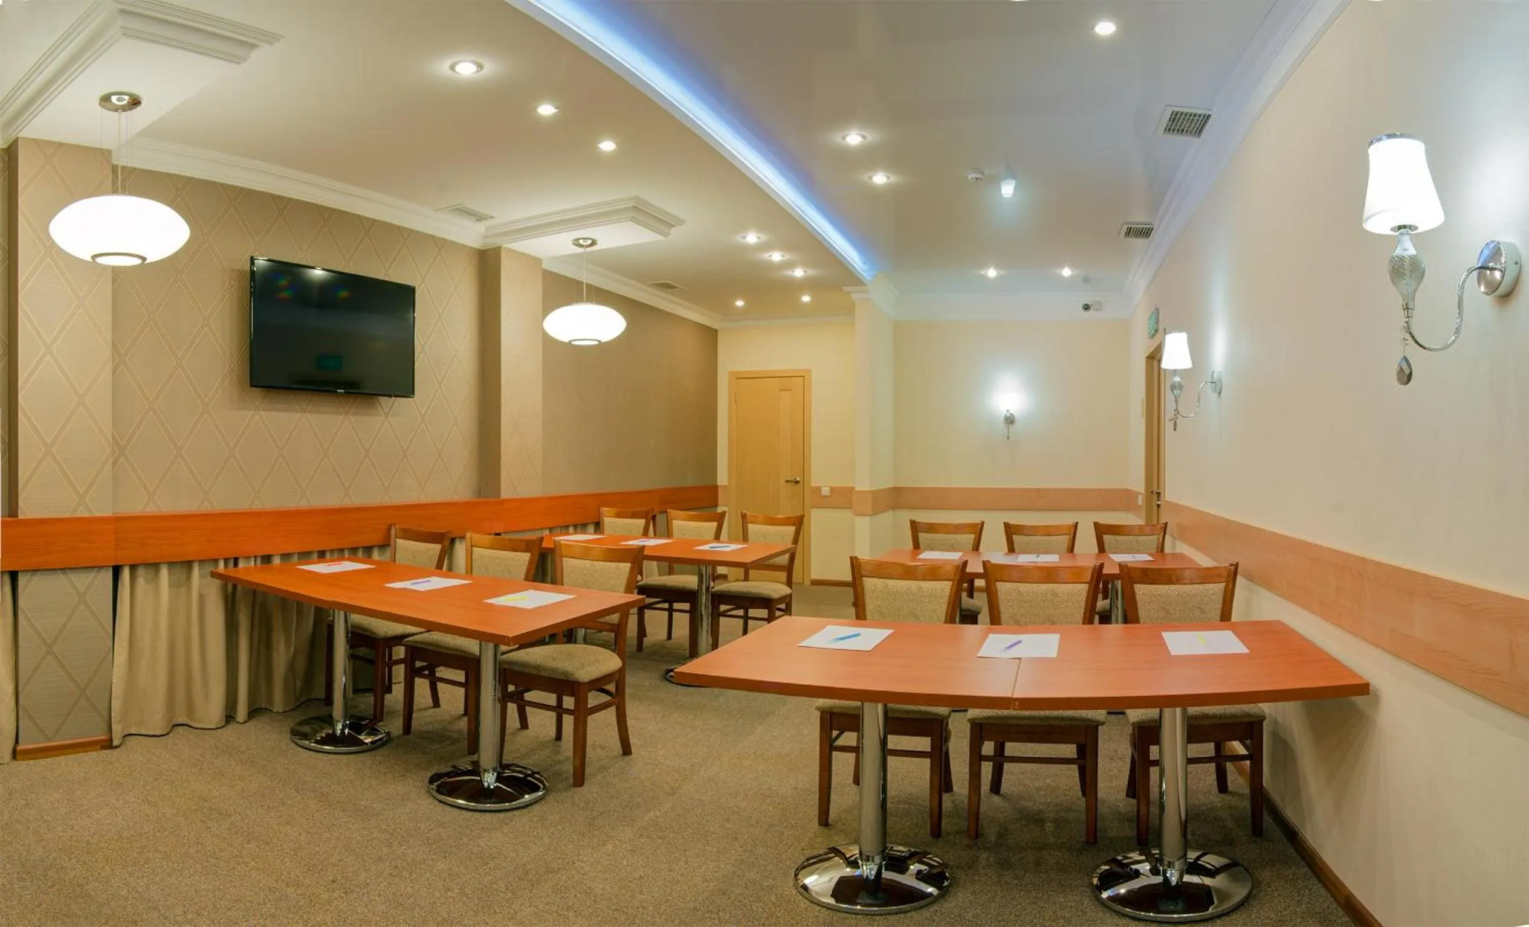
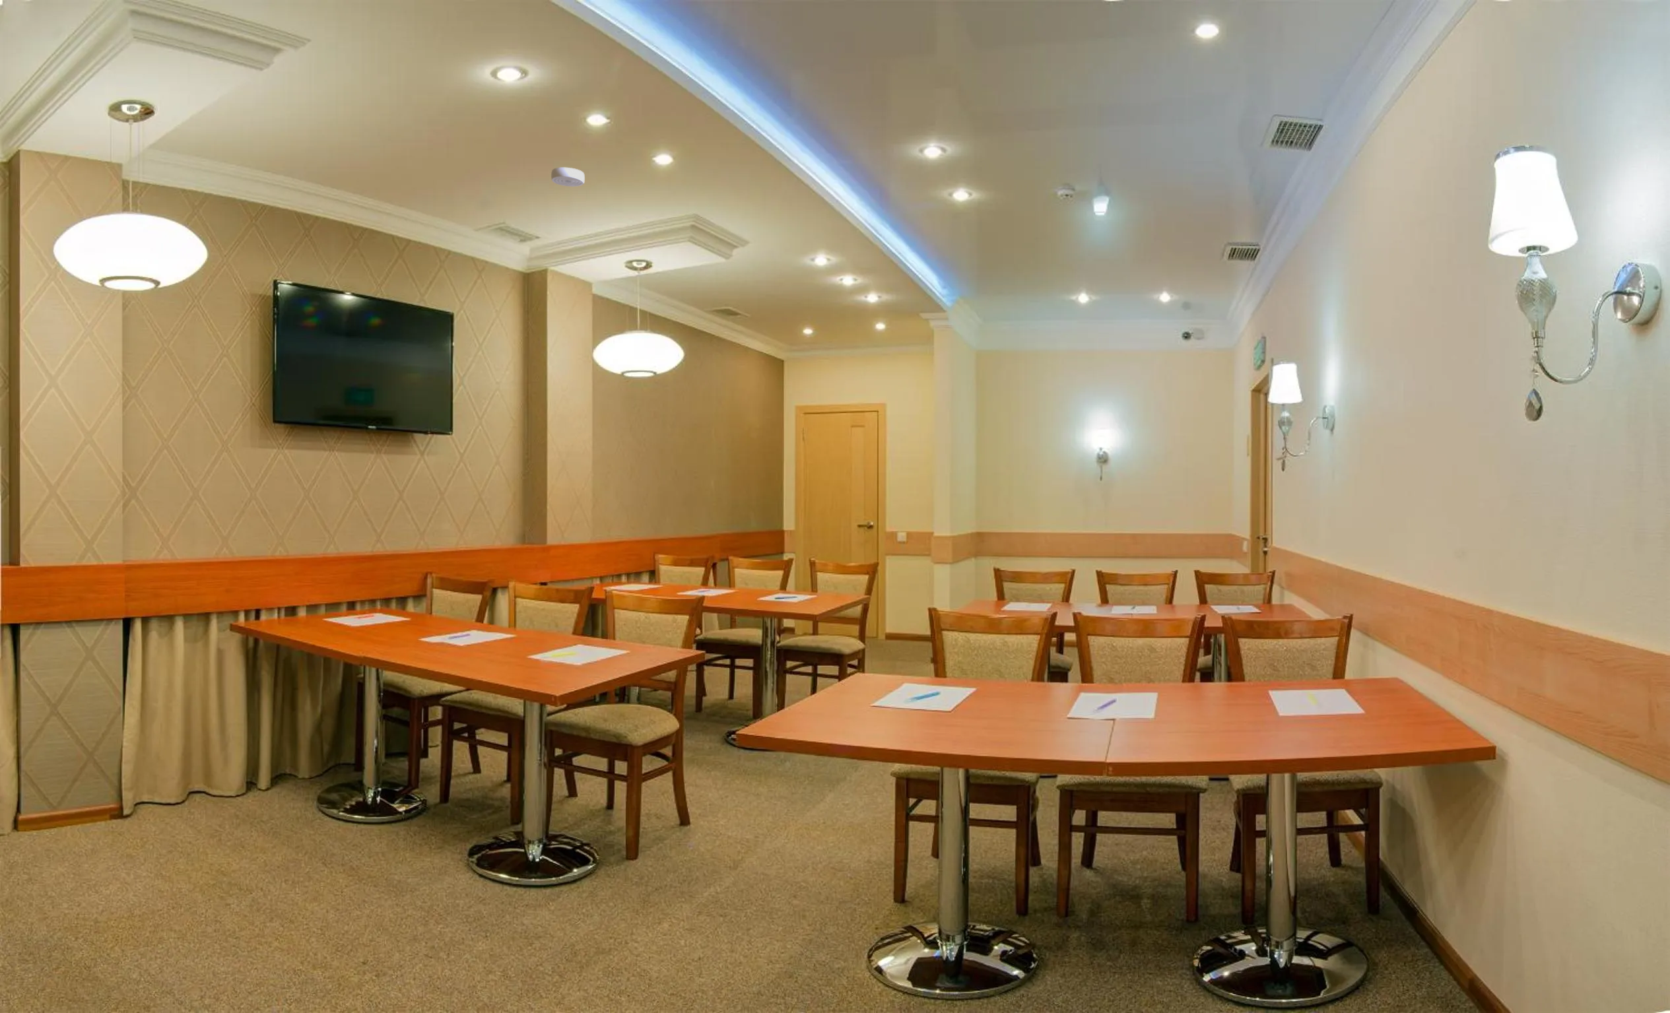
+ smoke detector (568, 177)
